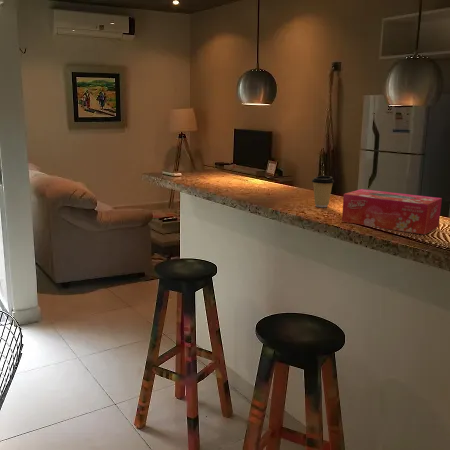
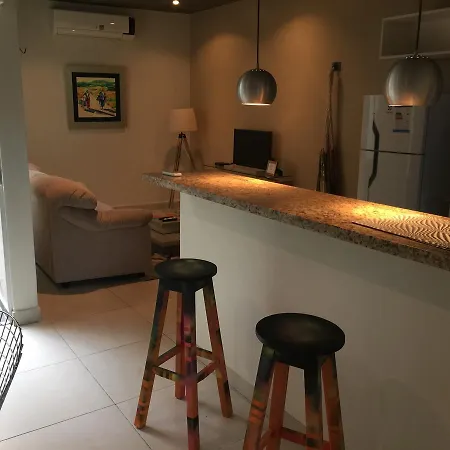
- coffee cup (322, 191)
- tissue box (390, 210)
